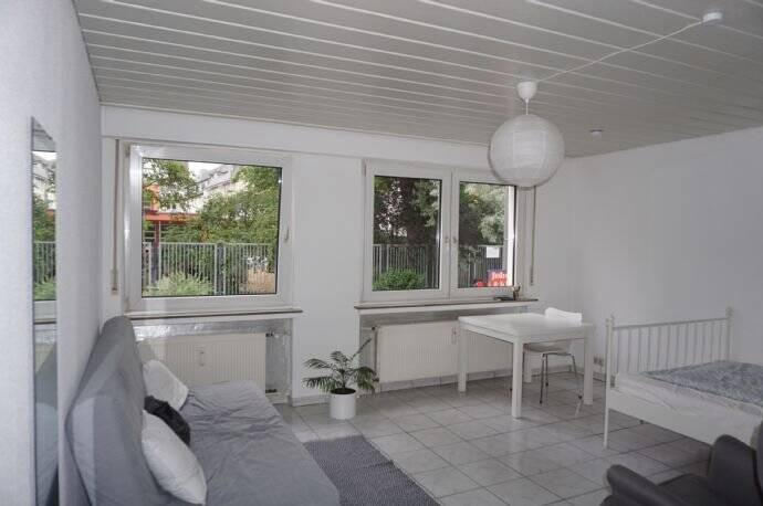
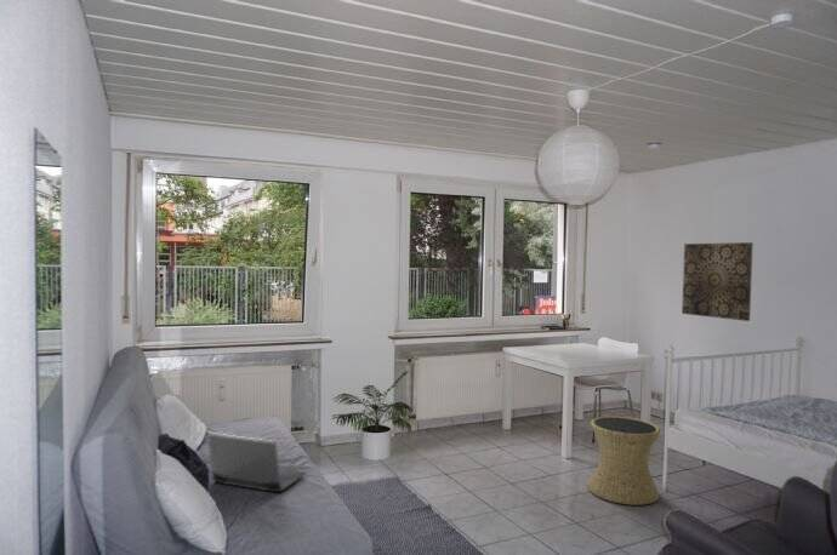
+ wall art (714, 280)
+ side table (624, 458)
+ laptop computer (257, 454)
